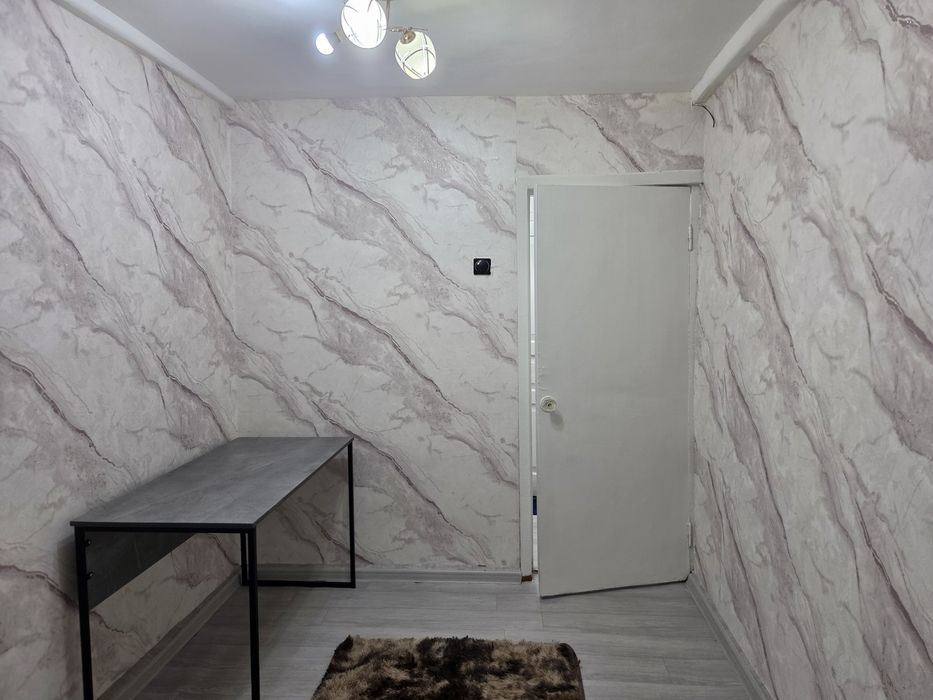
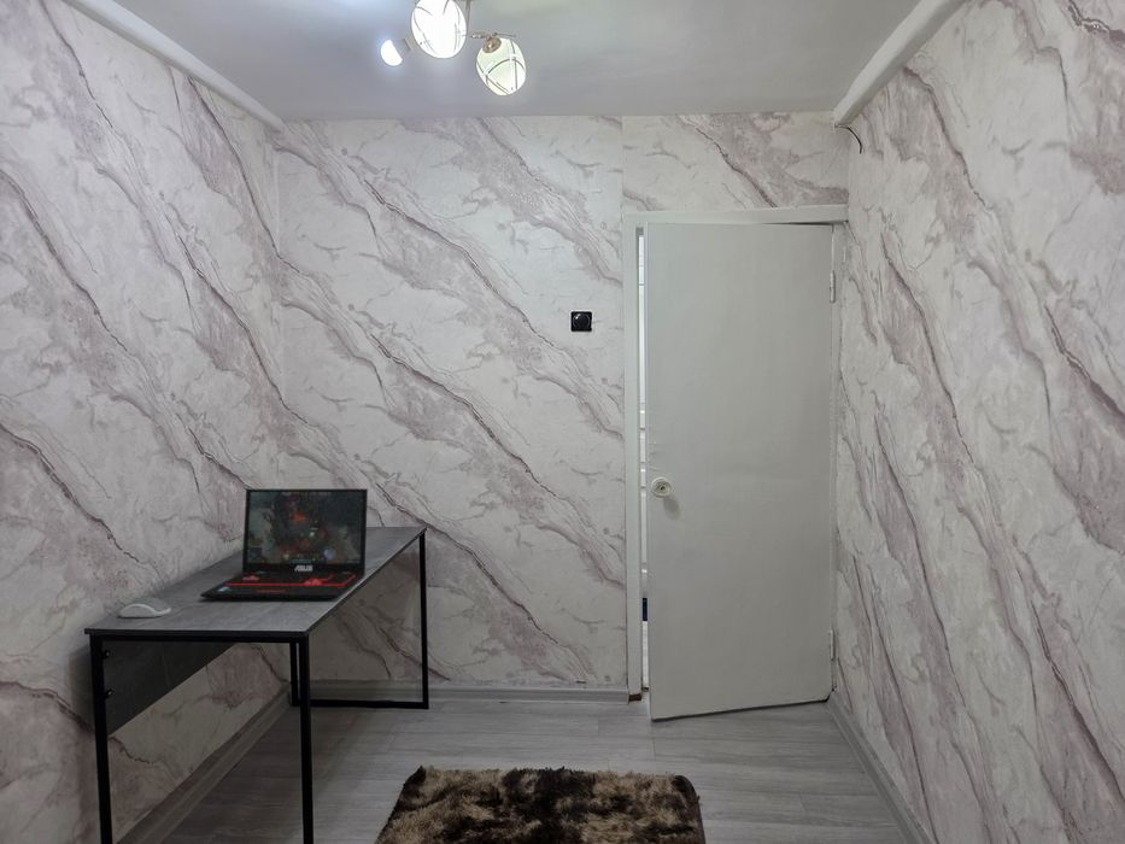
+ laptop (288, 540)
+ computer mouse (146, 605)
